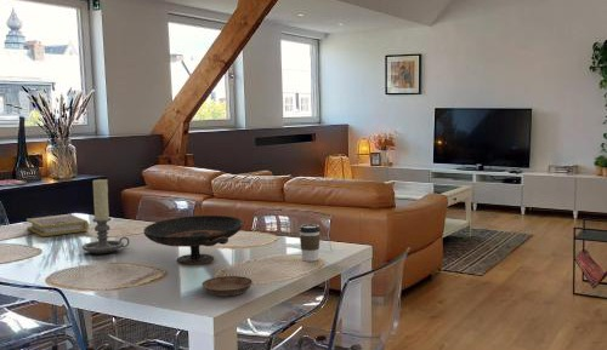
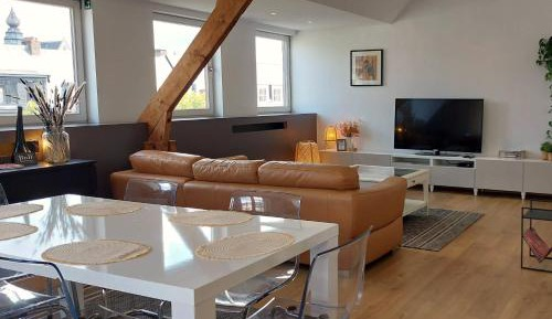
- candle holder (104, 214)
- saucer (227, 286)
- decorative bowl (193, 241)
- book (57, 224)
- coffee cup (310, 242)
